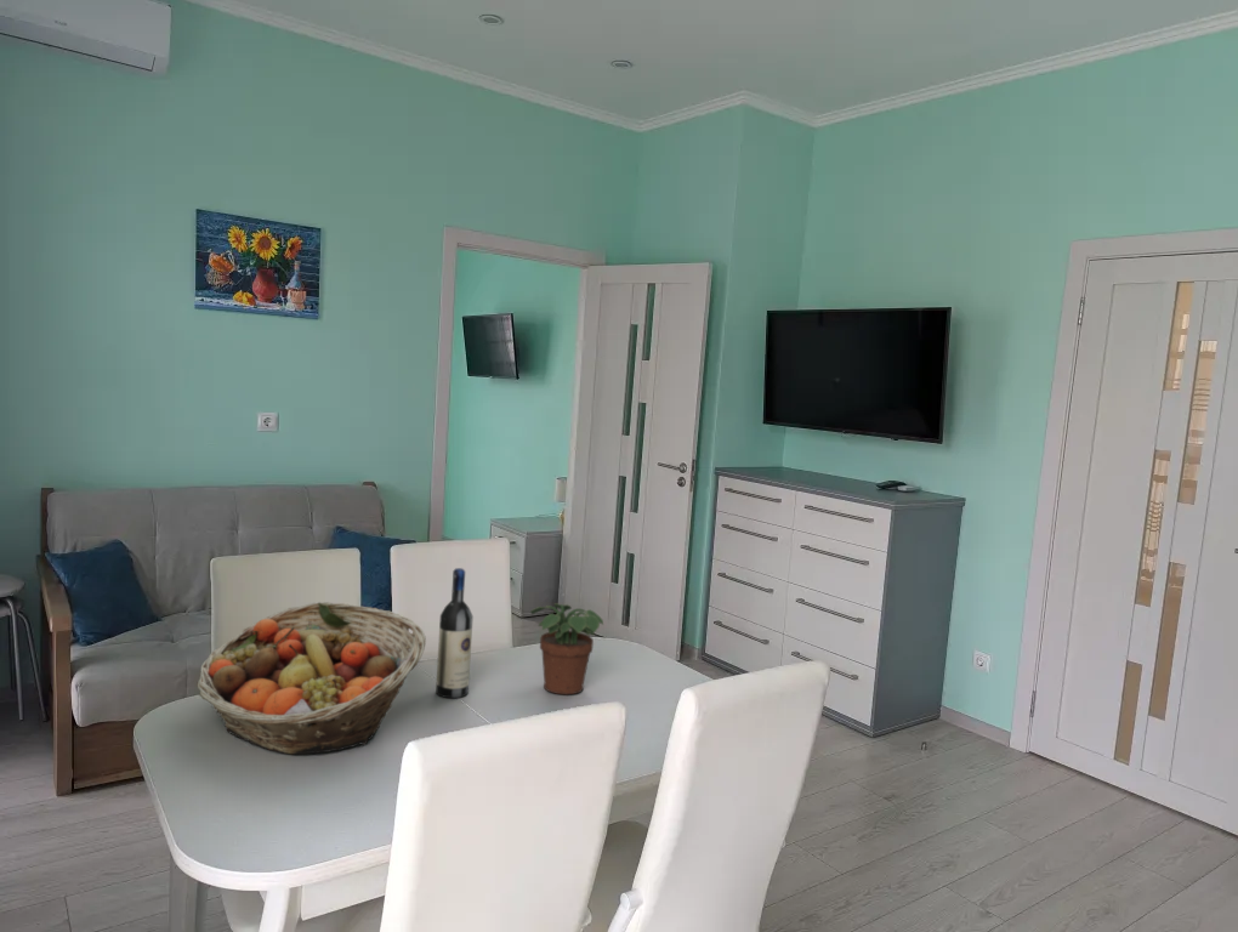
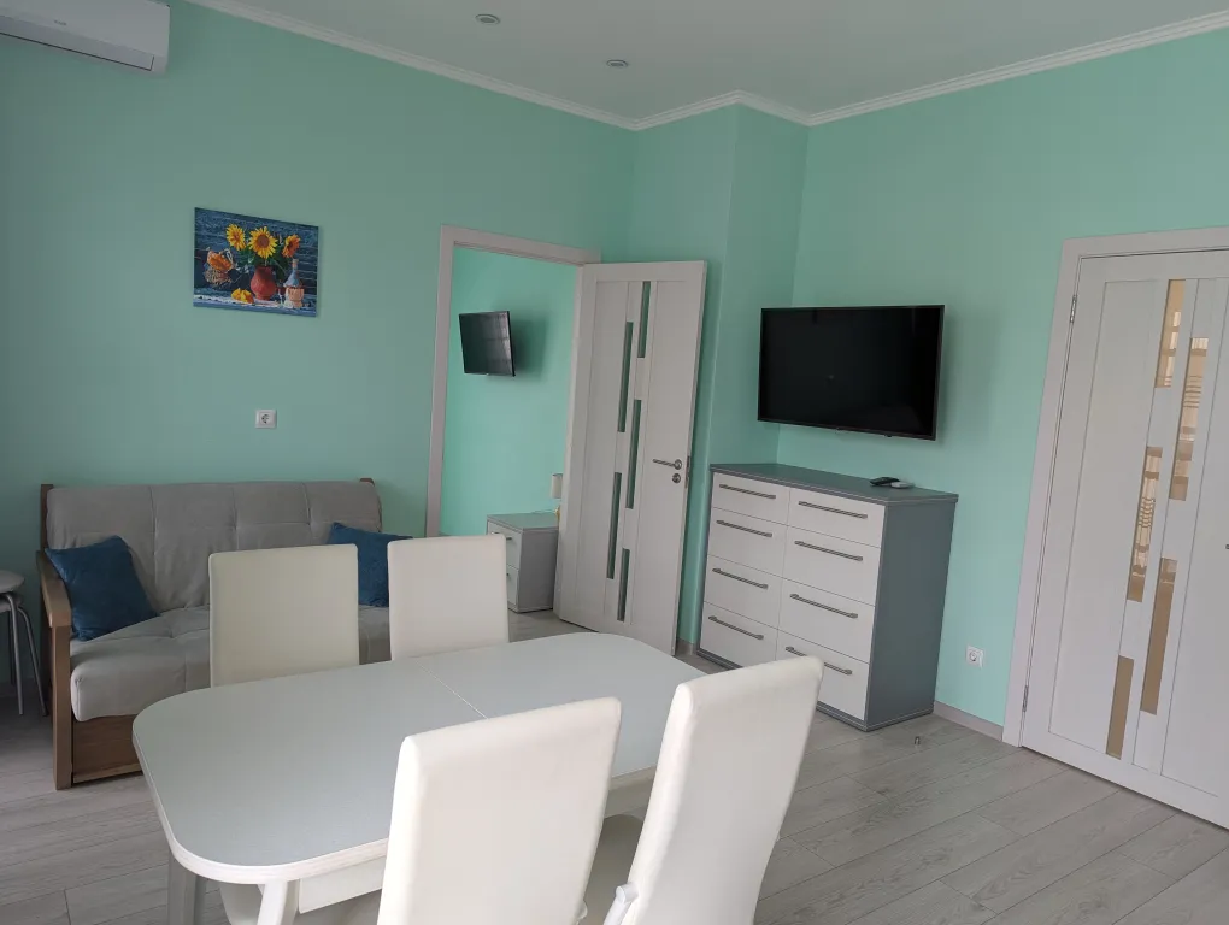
- fruit basket (313, 672)
- wine bottle (455, 631)
- potted plant (562, 648)
